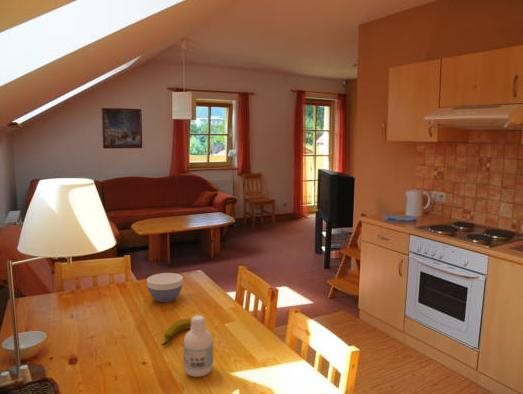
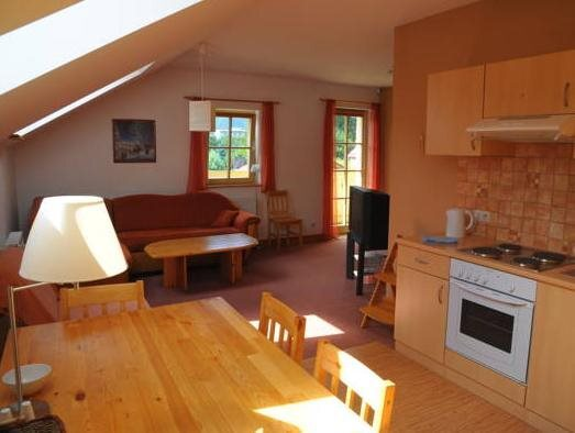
- bowl (165, 288)
- bottle (198, 344)
- banana (179, 328)
